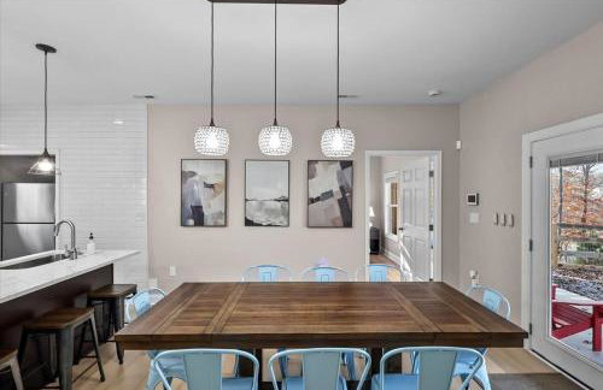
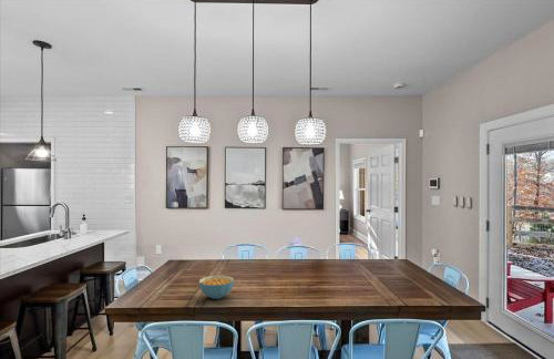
+ cereal bowl (216, 288)
